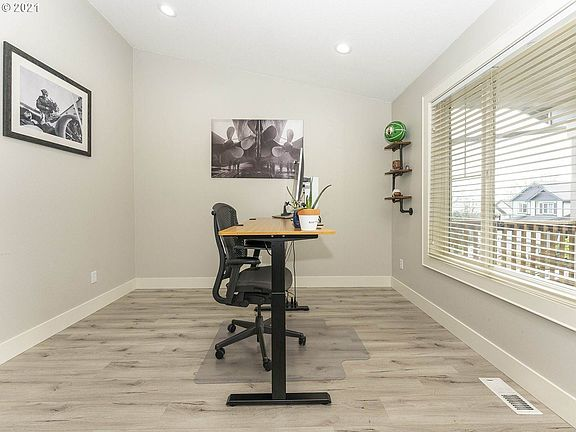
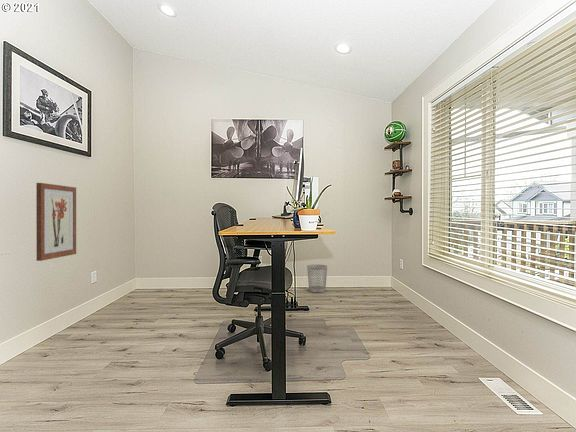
+ wastebasket (317, 278)
+ wall art (57, 221)
